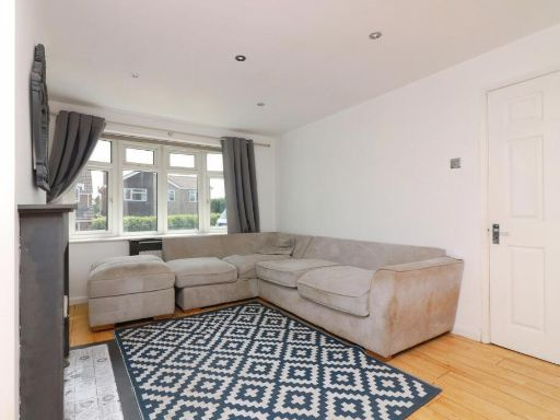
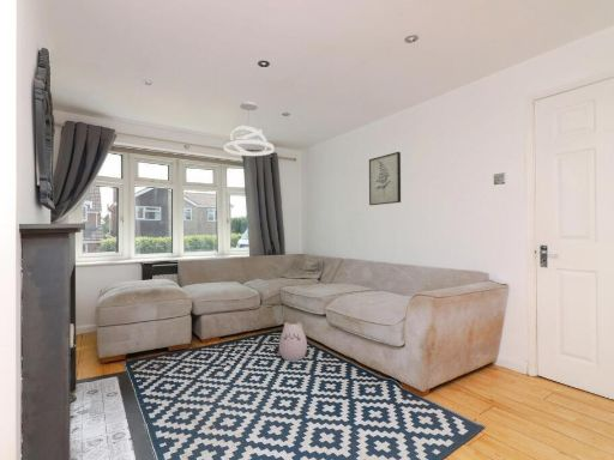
+ wall art (384, 180)
+ plush toy (293, 339)
+ pendant light (248, 128)
